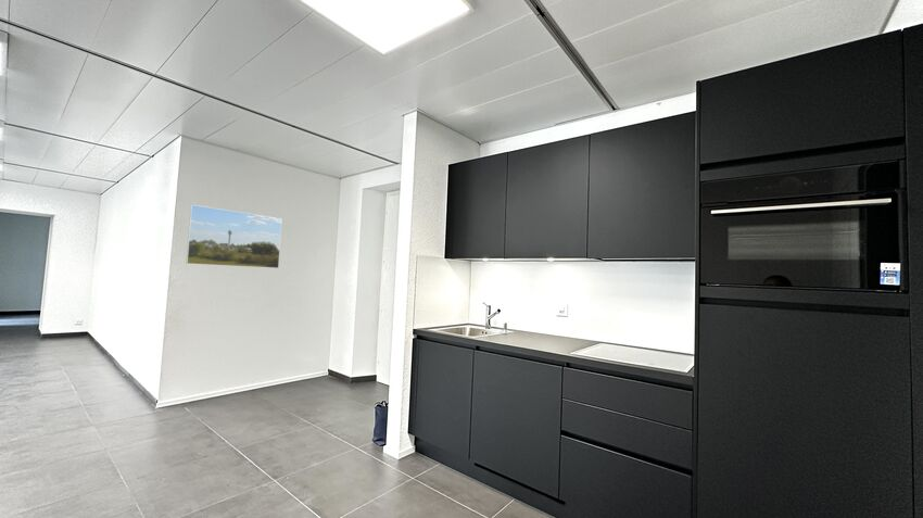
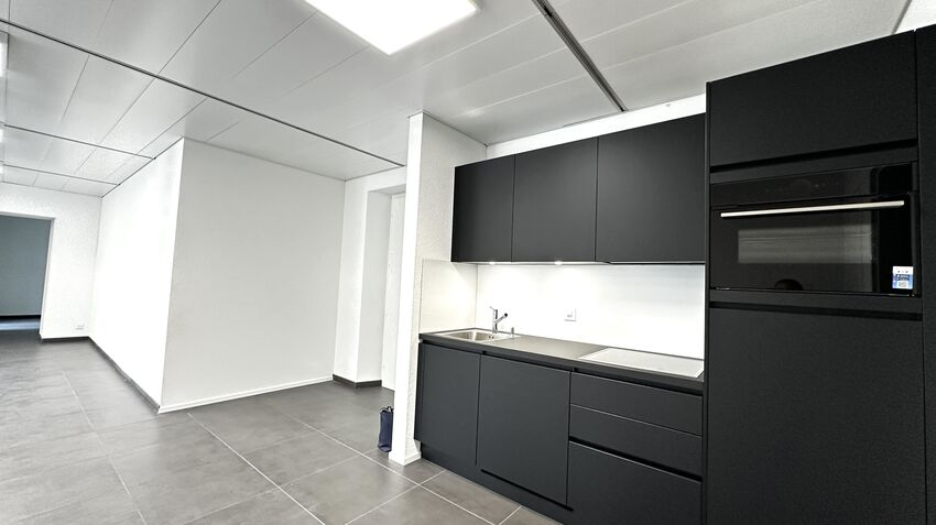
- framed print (238, 239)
